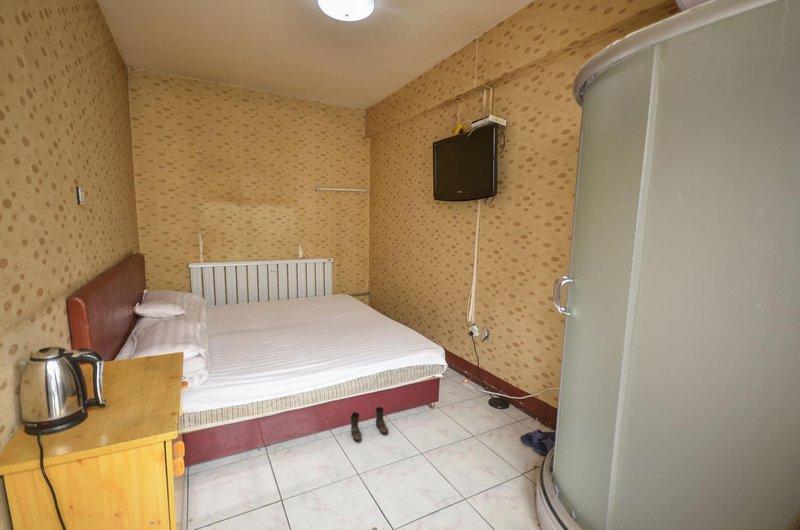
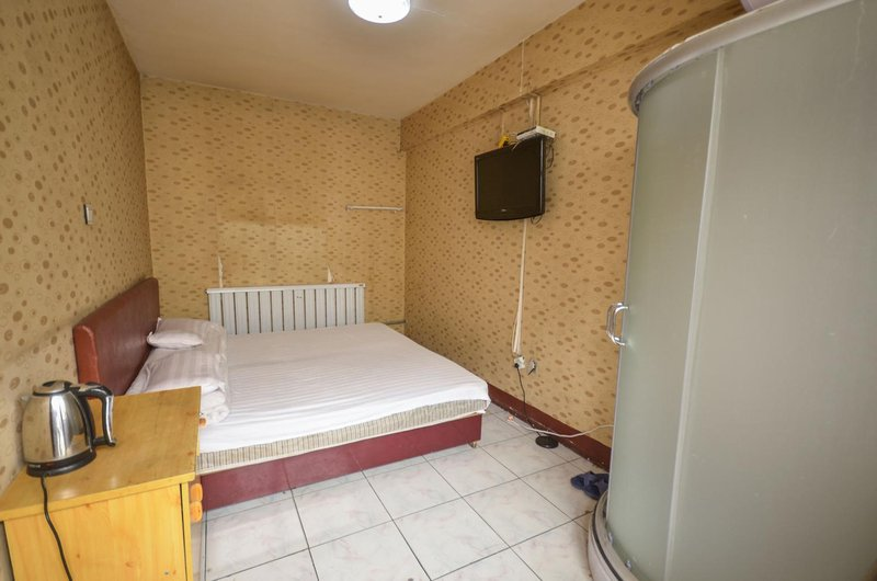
- boots (376, 423)
